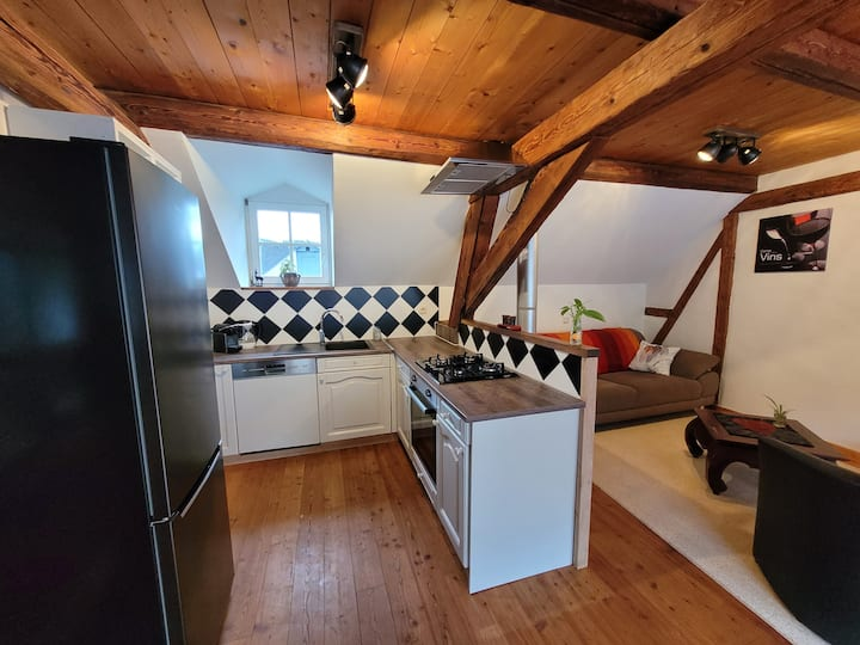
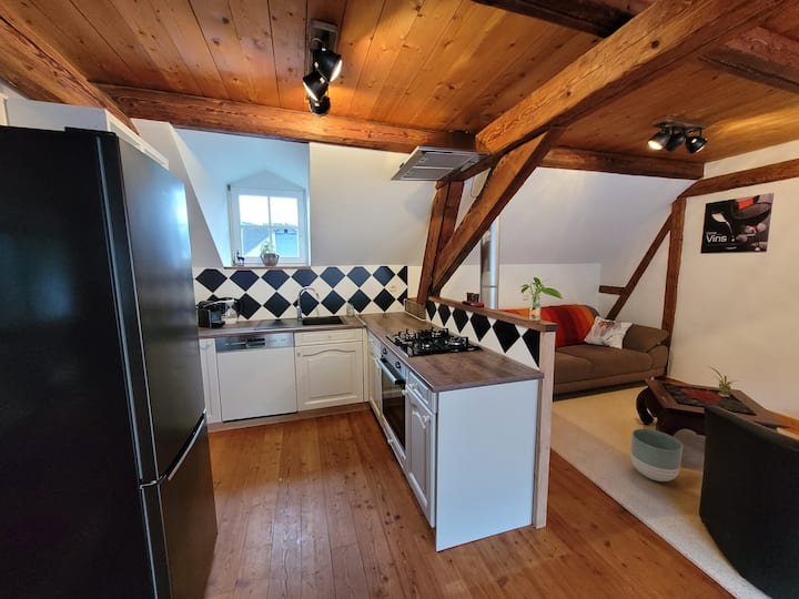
+ planter (655, 457)
